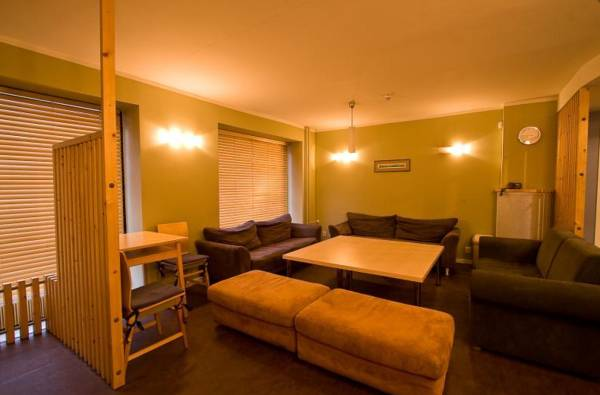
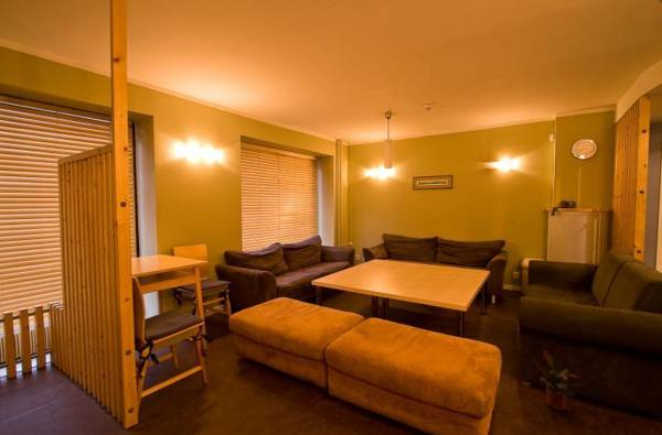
+ potted plant (557, 383)
